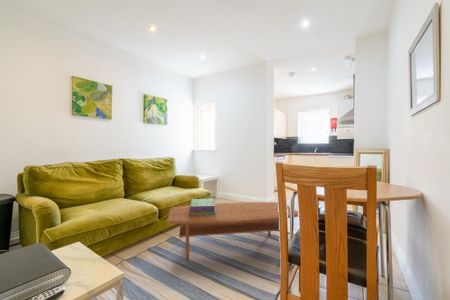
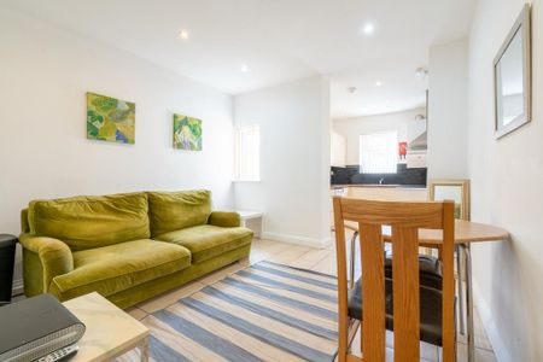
- stack of books (202, 206)
- coffee table (233, 228)
